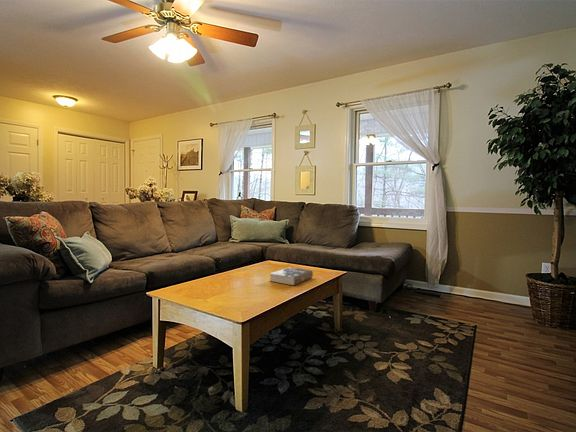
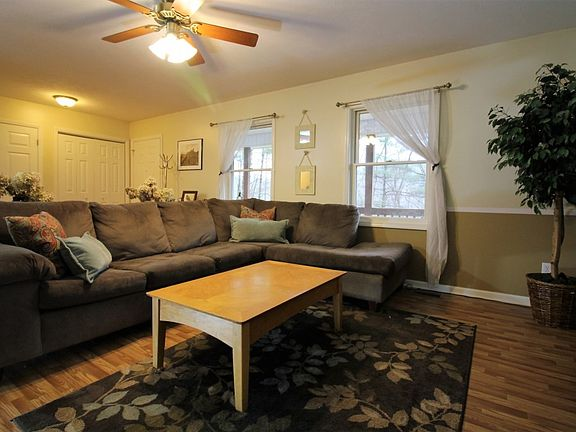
- book (291, 275)
